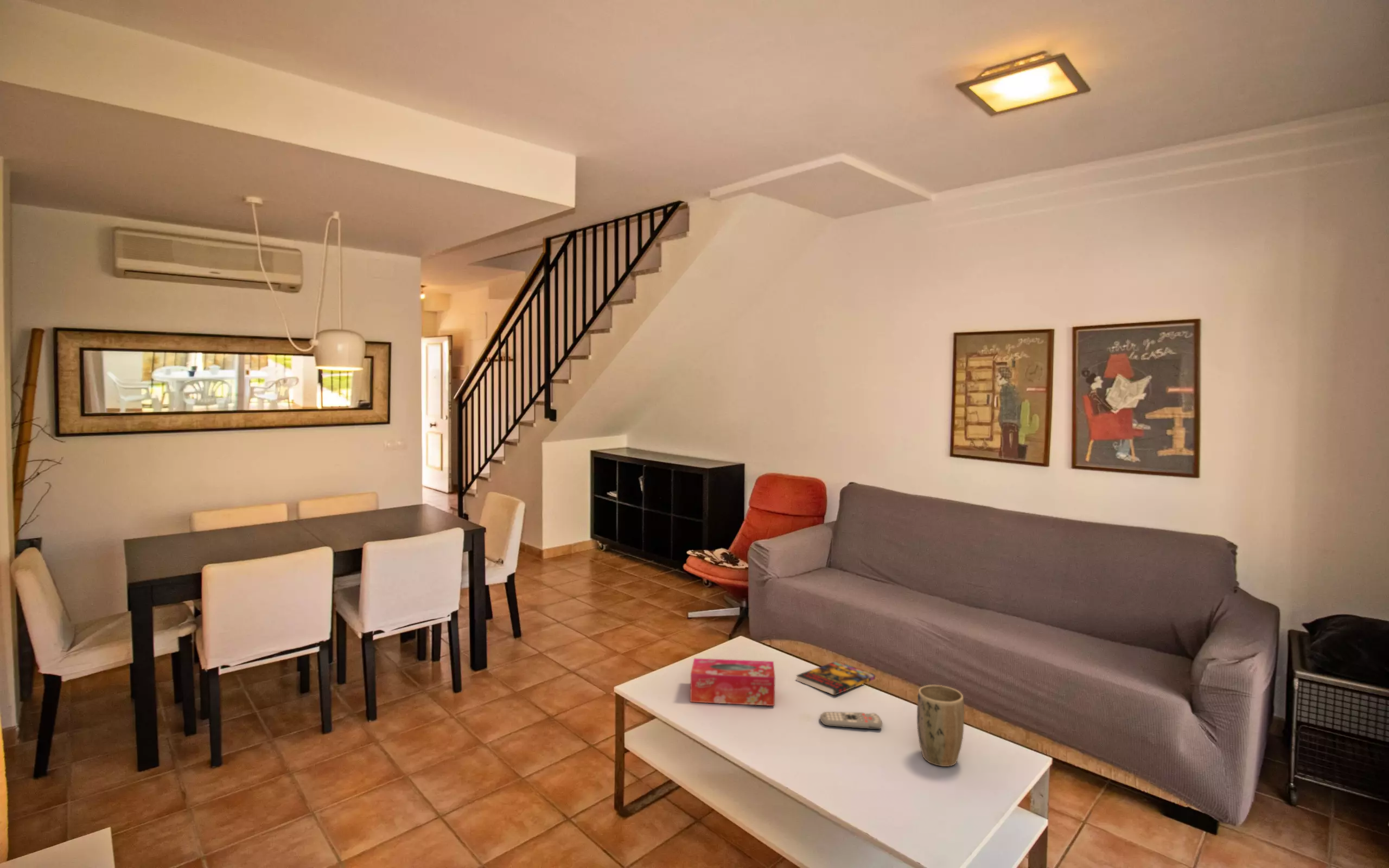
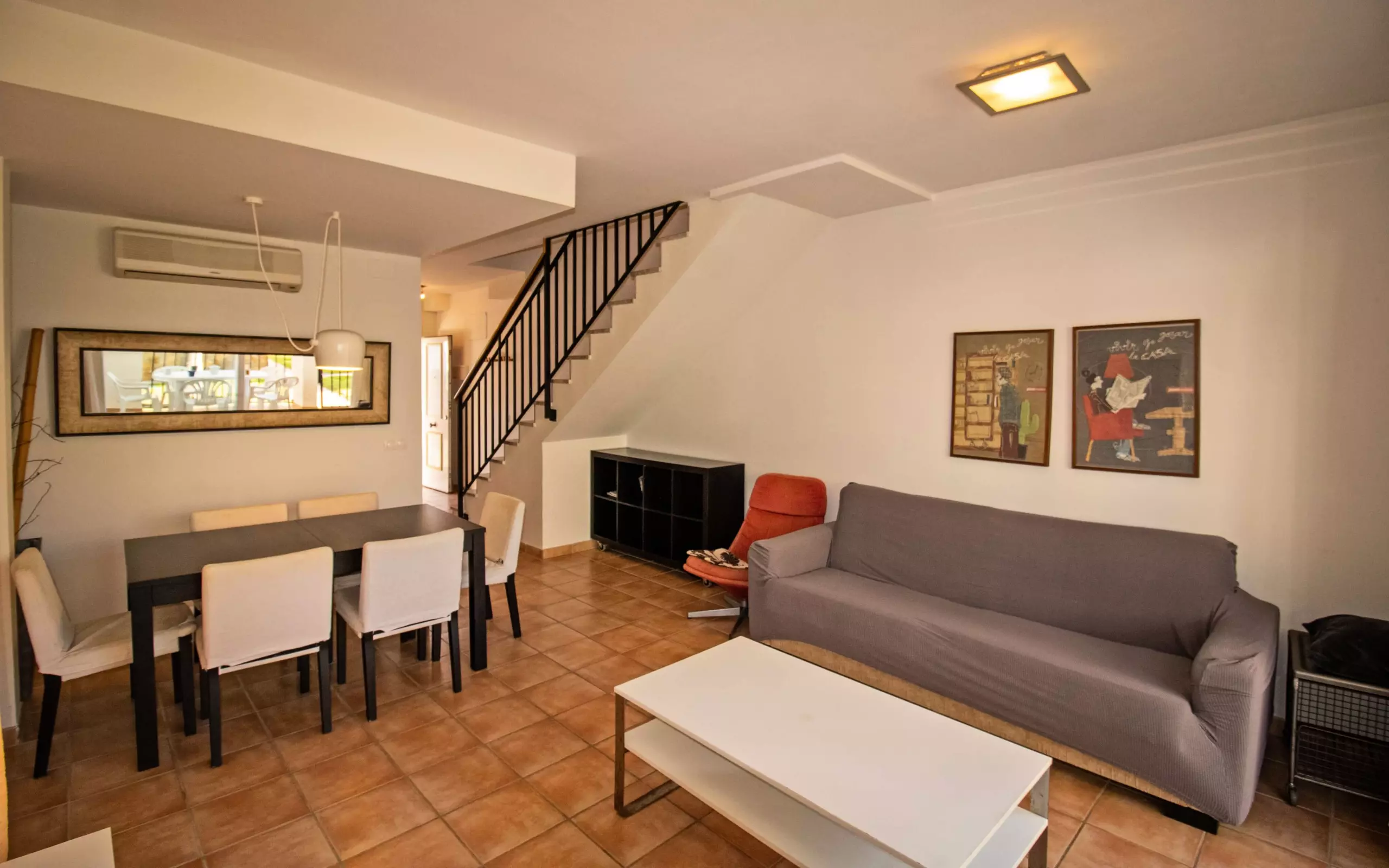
- plant pot (940, 726)
- remote control (850, 720)
- tissue box (732, 681)
- book (836, 677)
